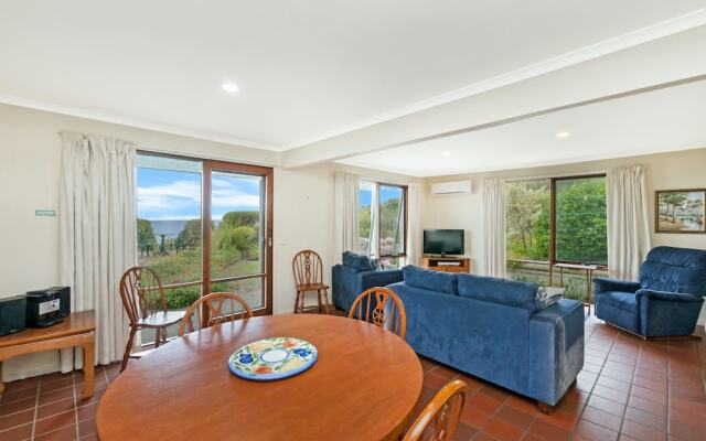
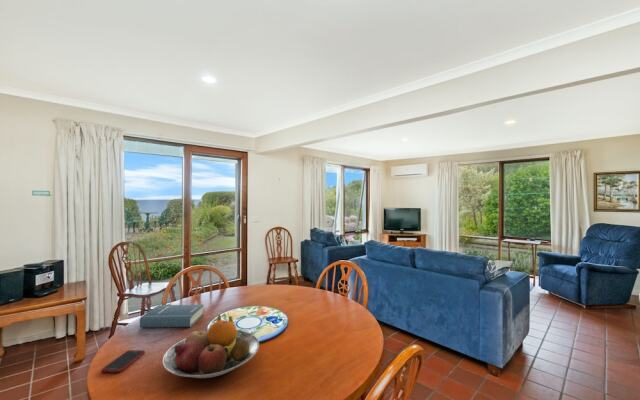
+ hardback book (173, 315)
+ fruit bowl (213, 345)
+ cell phone (124, 360)
